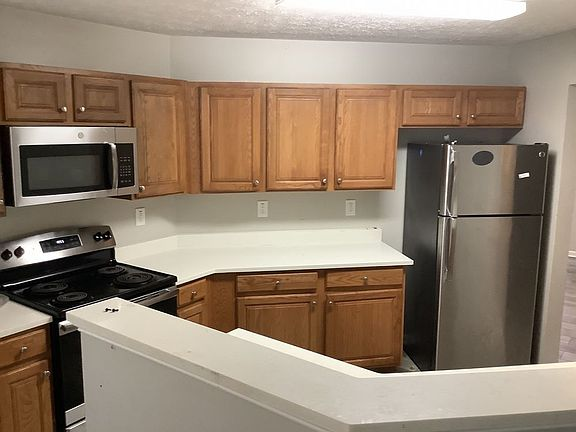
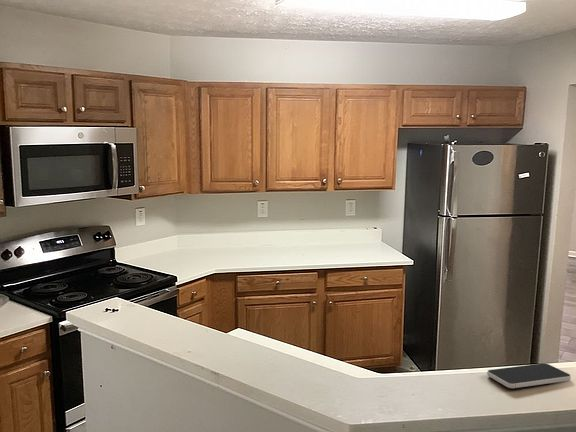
+ smartphone (528, 375)
